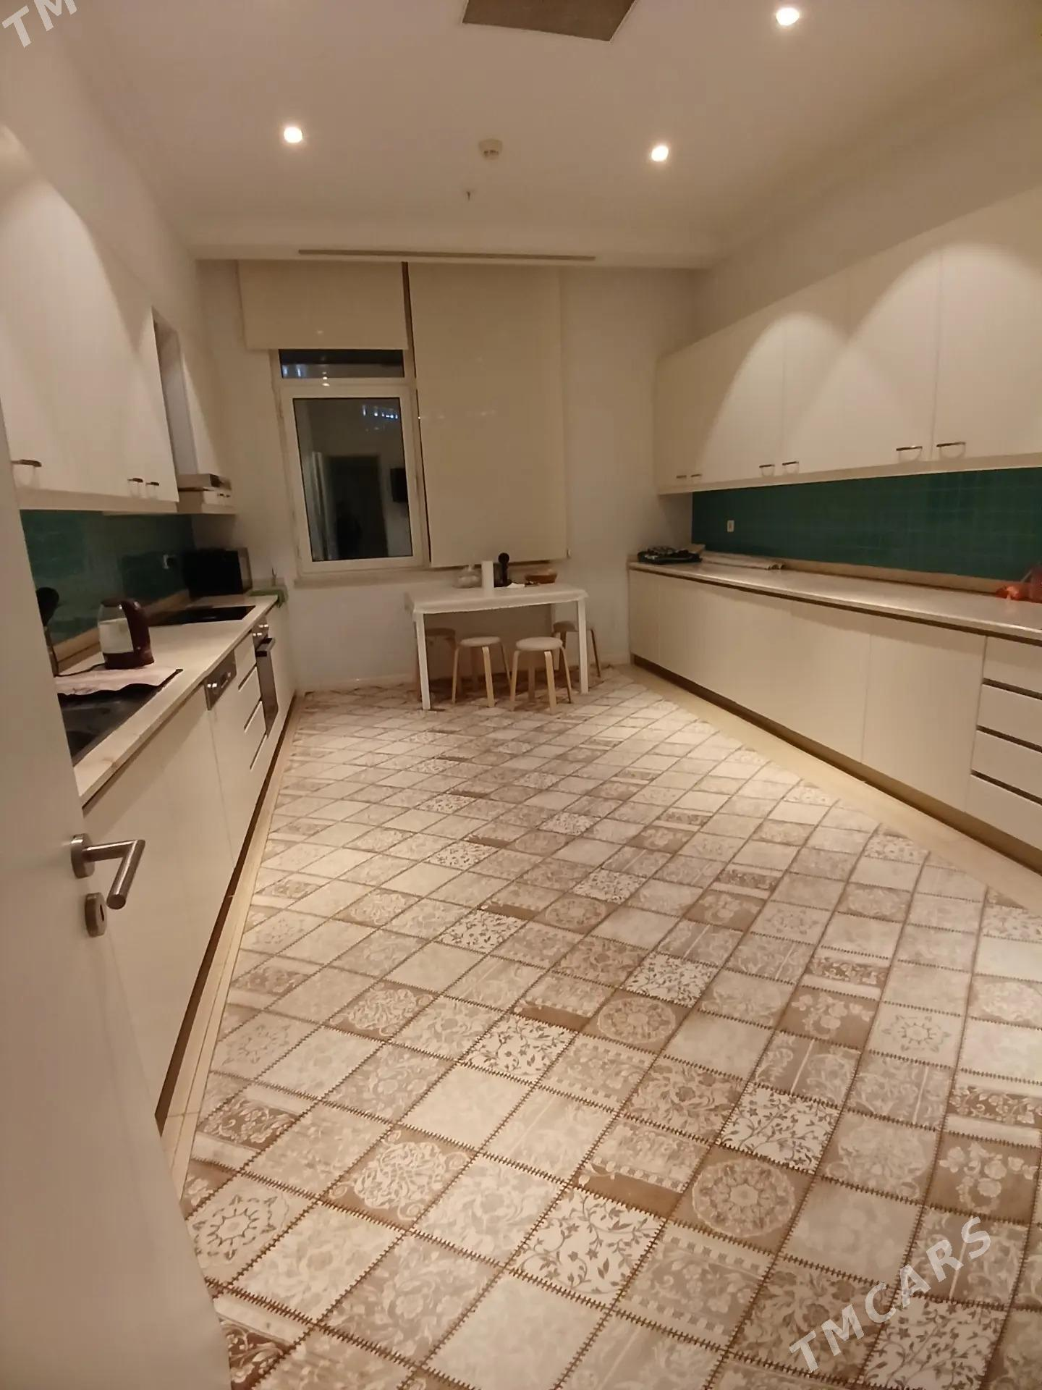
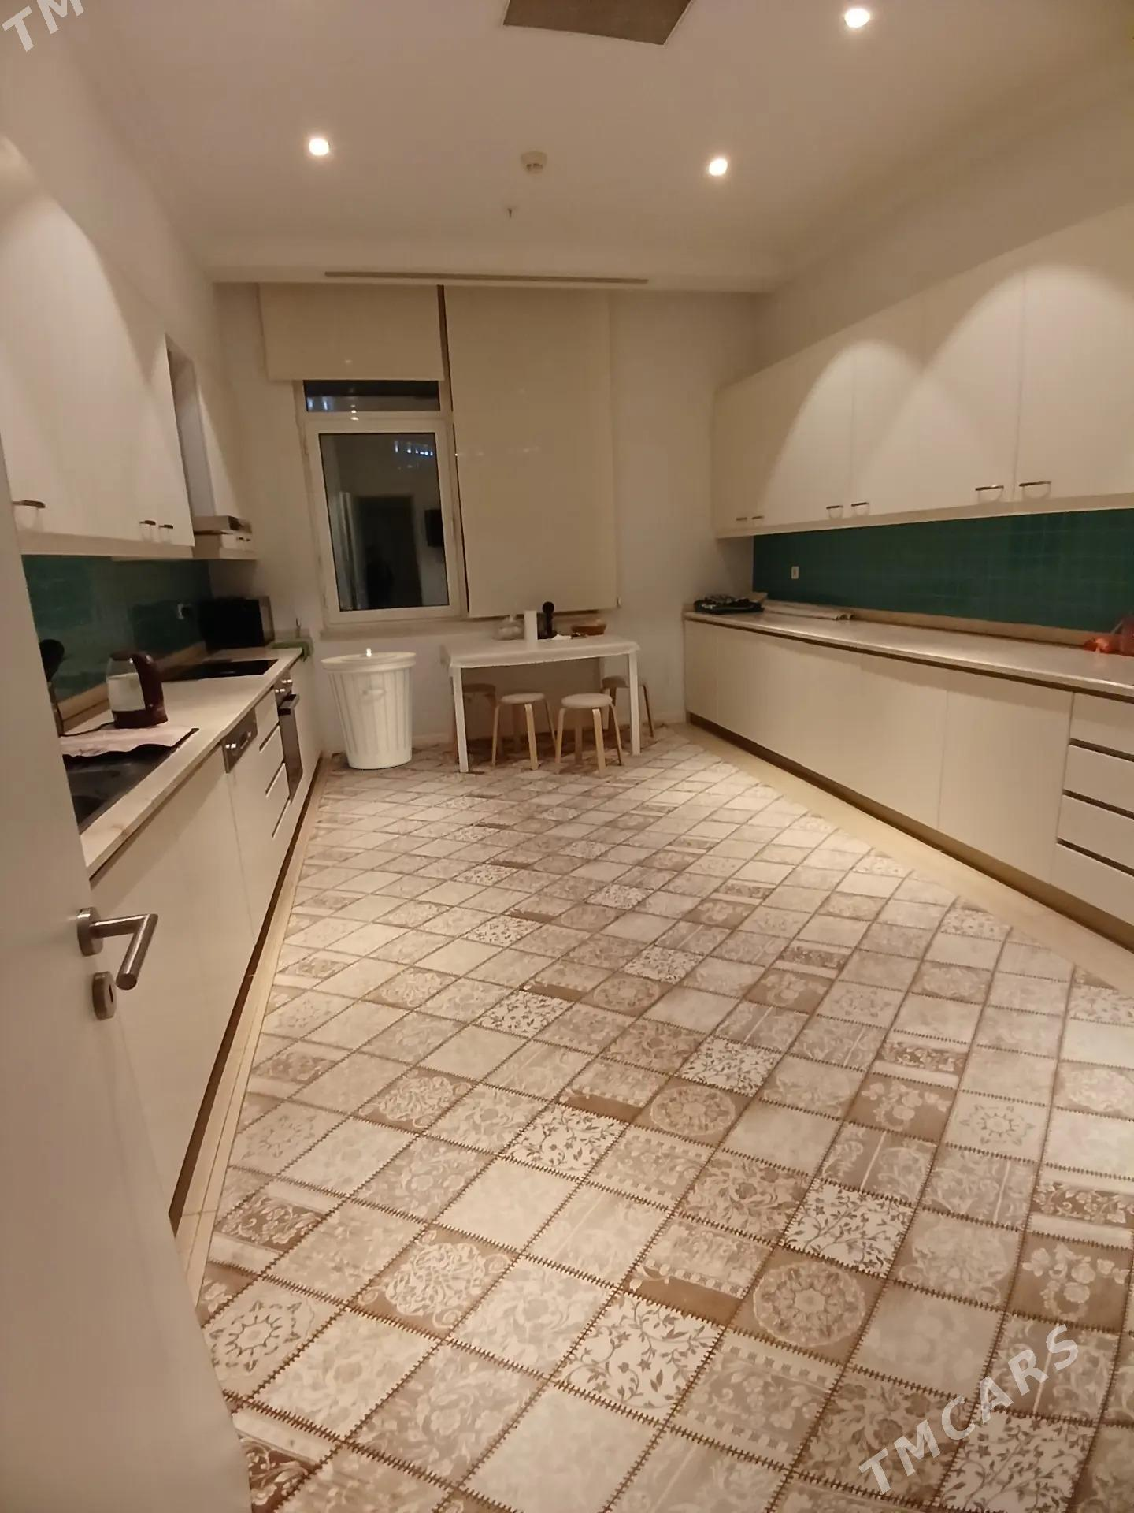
+ trash can (374, 705)
